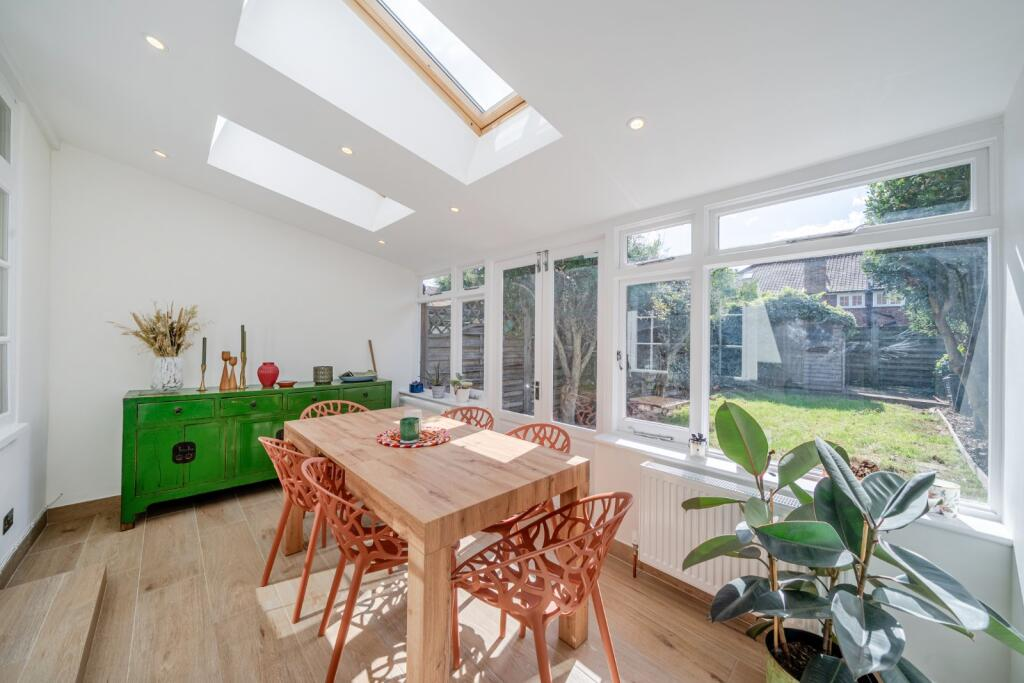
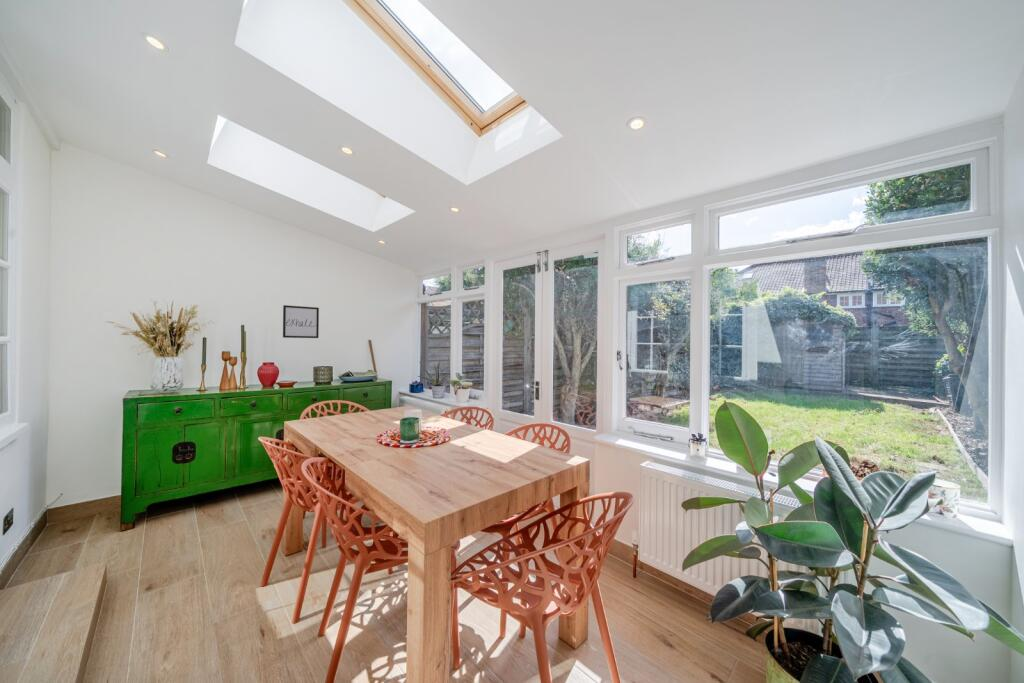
+ wall art (301, 322)
